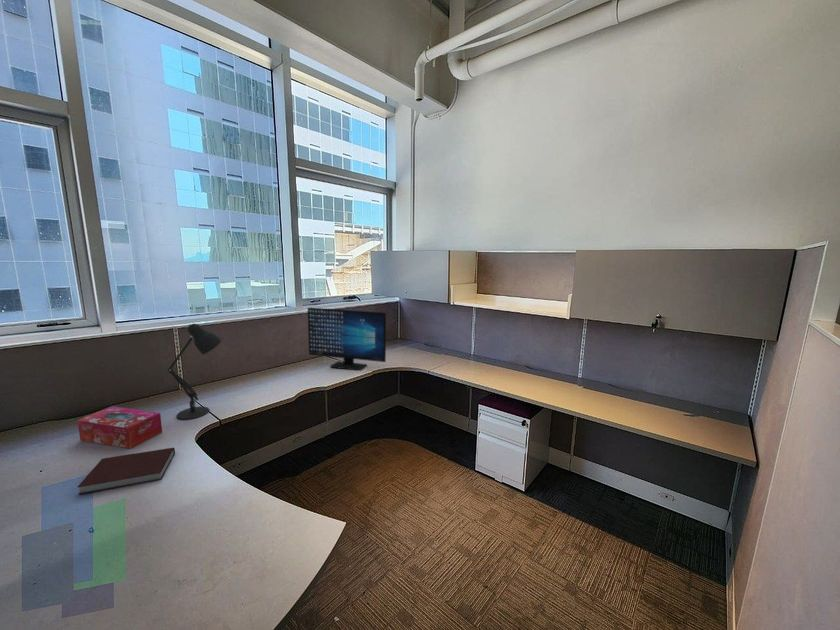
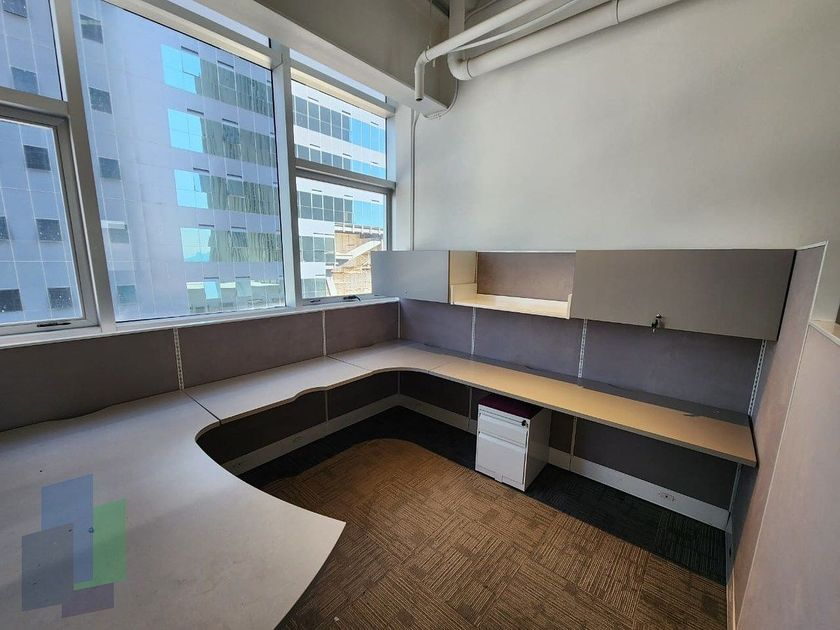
- computer monitor (348, 338)
- desk lamp (202, 353)
- notebook (131, 468)
- tissue box (121, 426)
